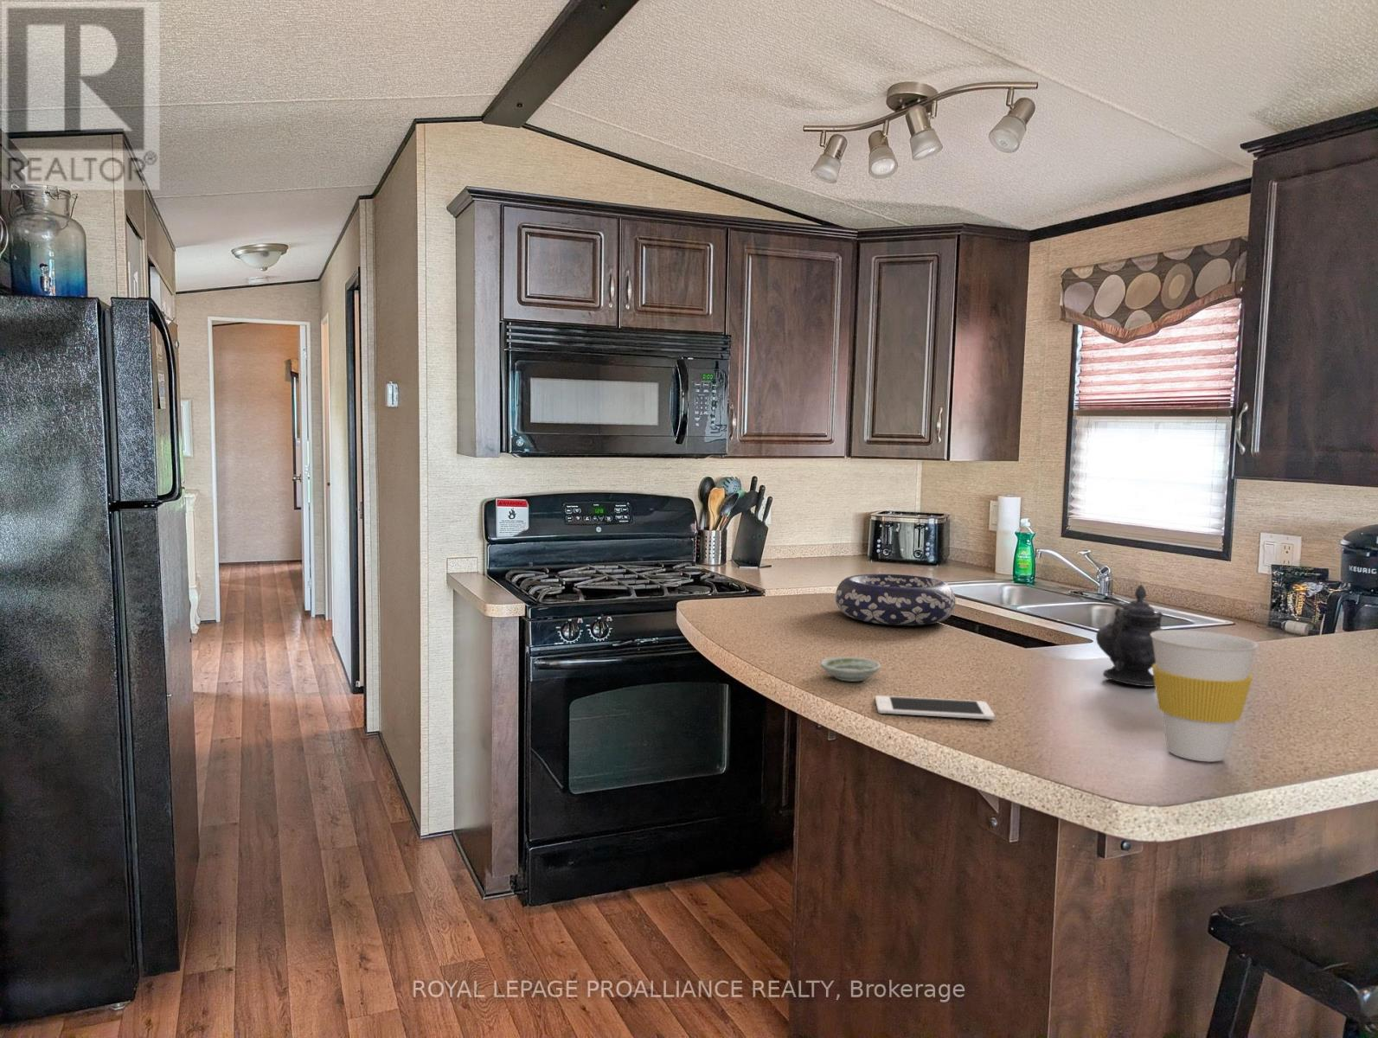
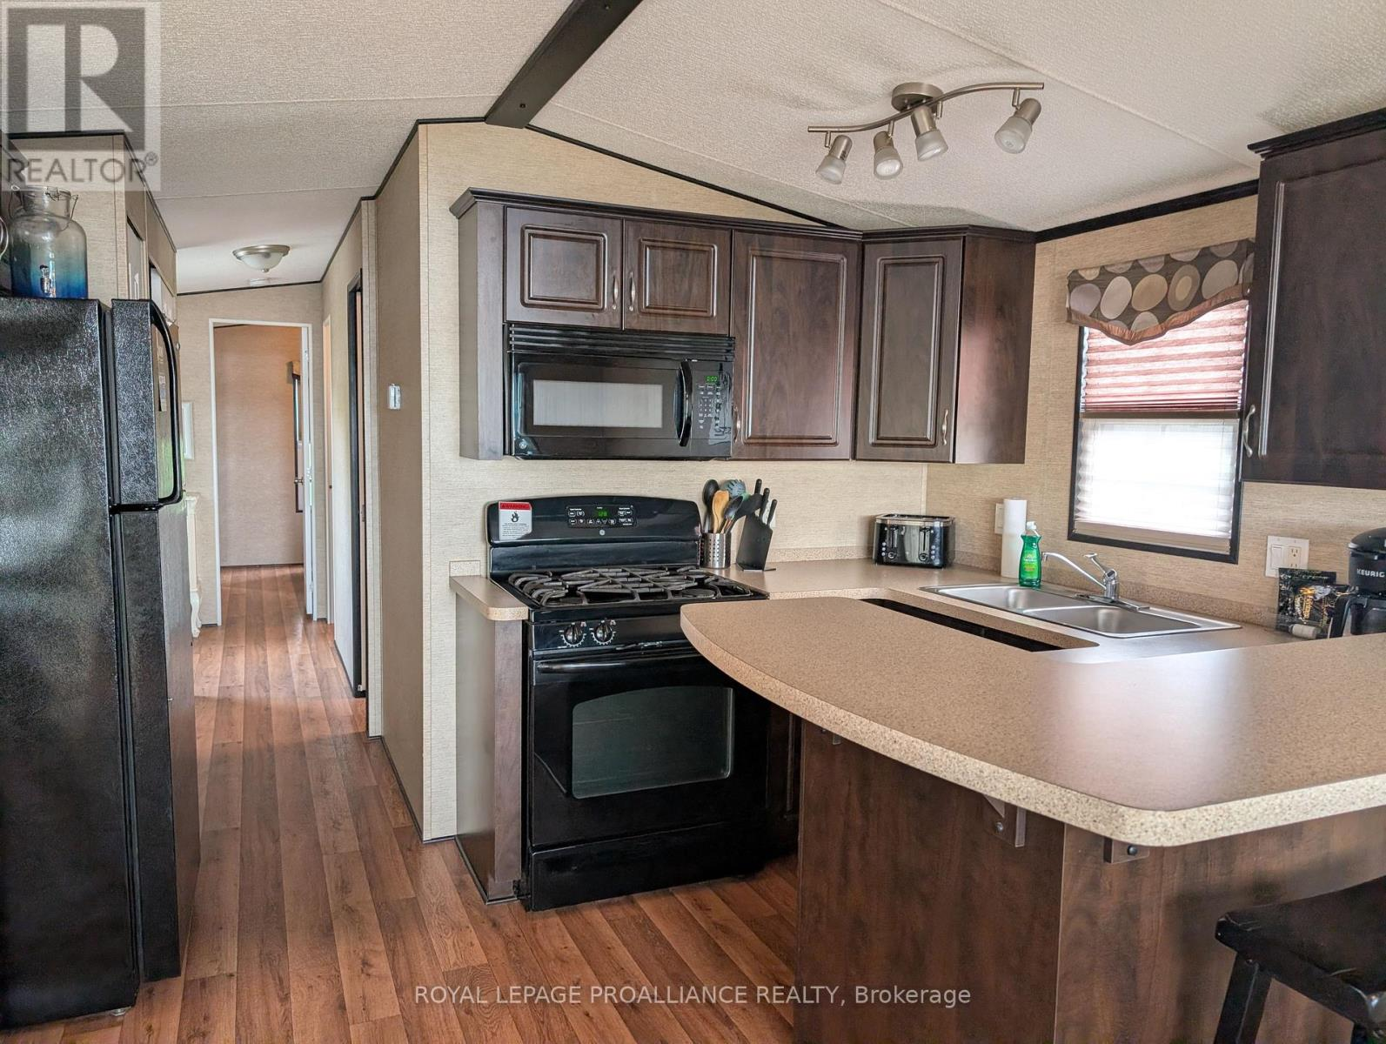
- saucer (849, 669)
- cup (1199, 697)
- decorative bowl (894, 599)
- cell phone (932, 707)
- teapot (1136, 632)
